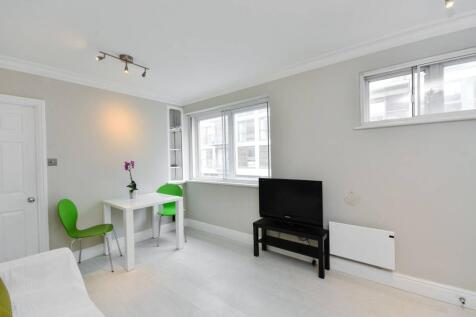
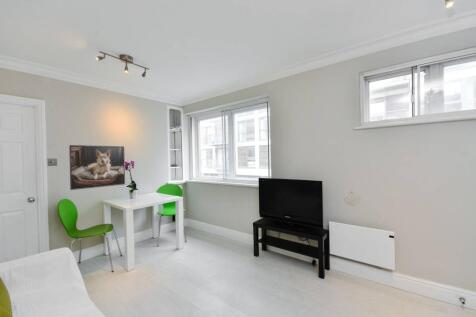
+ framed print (99, 166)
